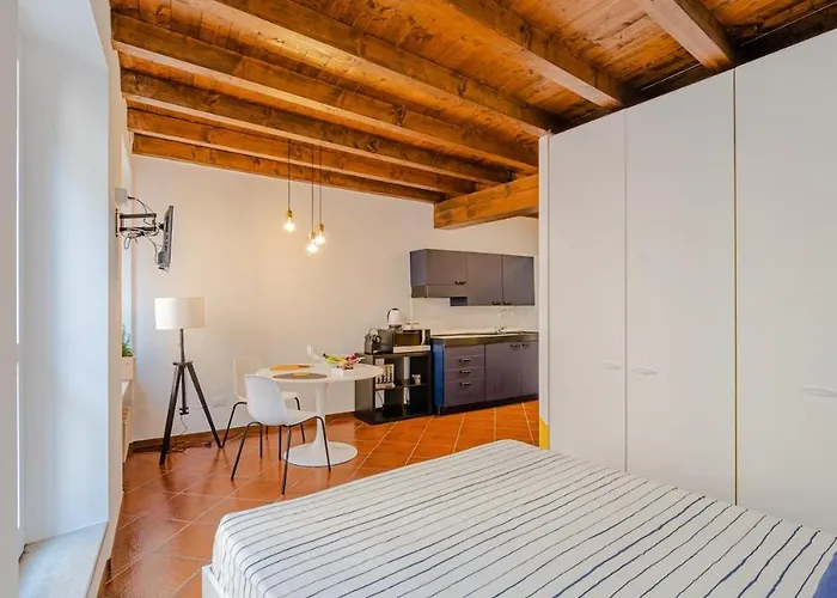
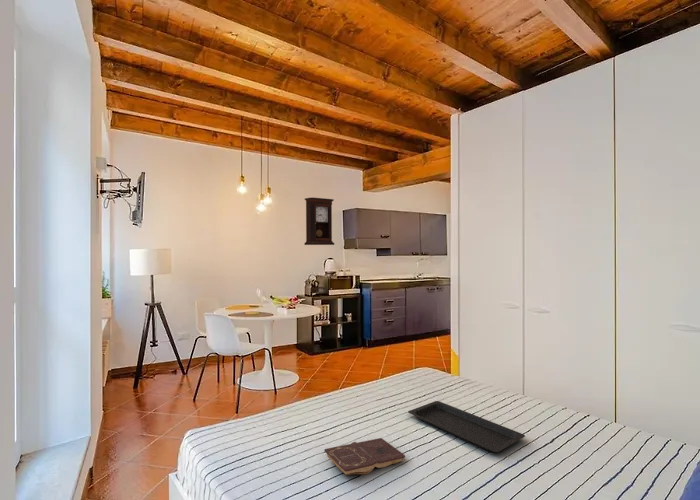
+ pendulum clock (320, 221)
+ book (365, 455)
+ serving tray (462, 425)
